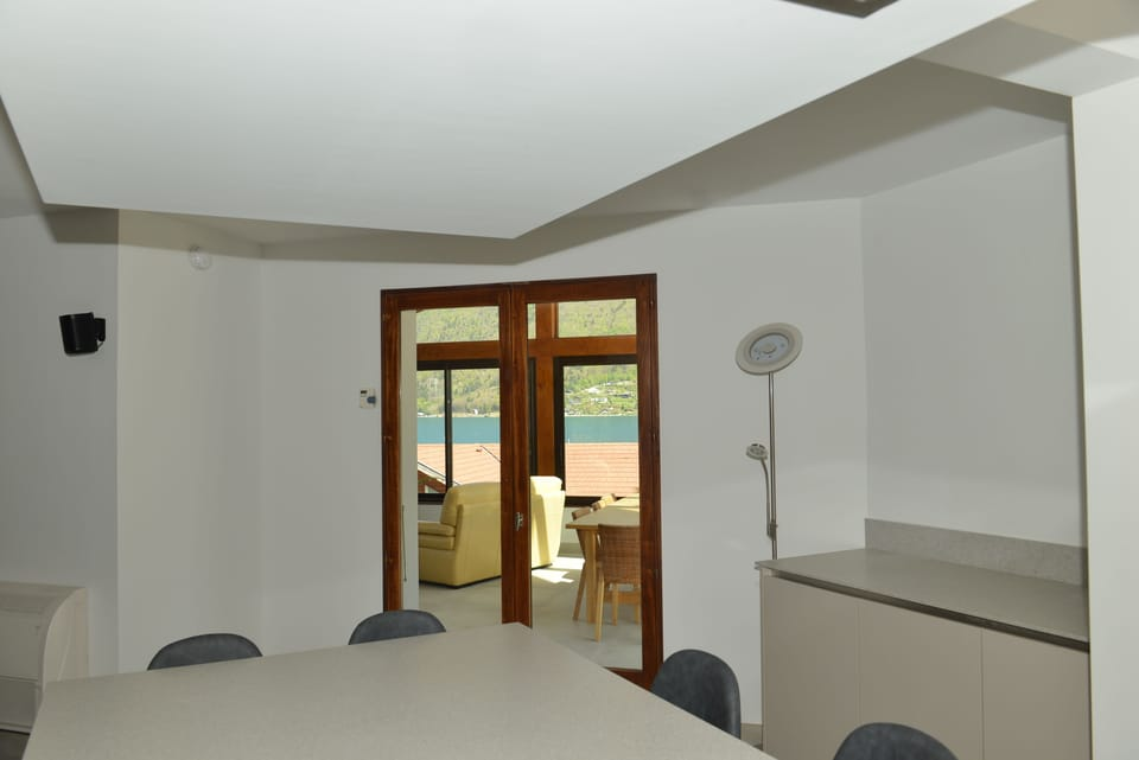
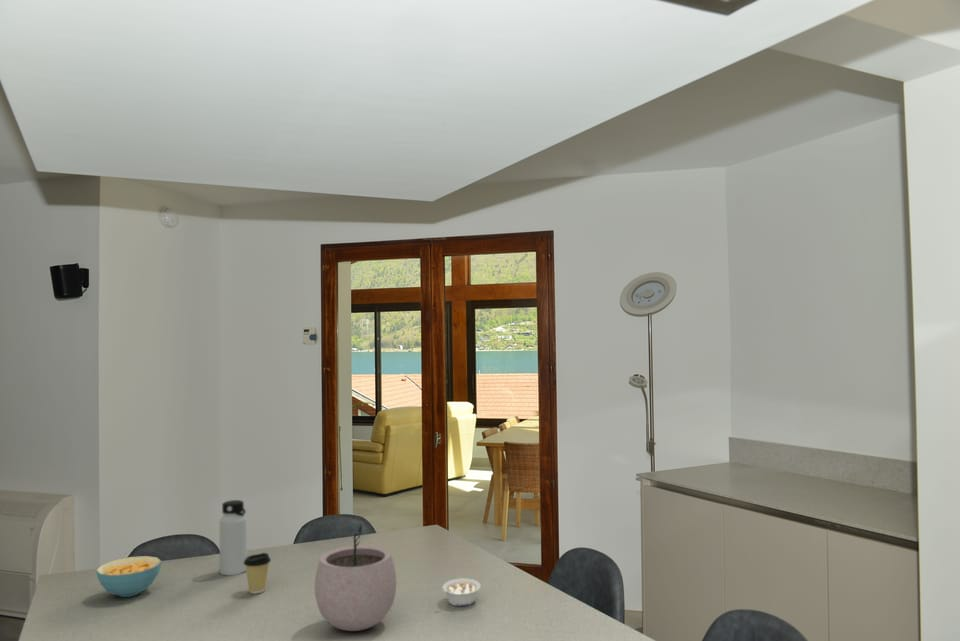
+ cereal bowl (129, 579)
+ coffee cup (257, 573)
+ water bottle (233, 536)
+ plant pot (355, 575)
+ legume (461, 592)
